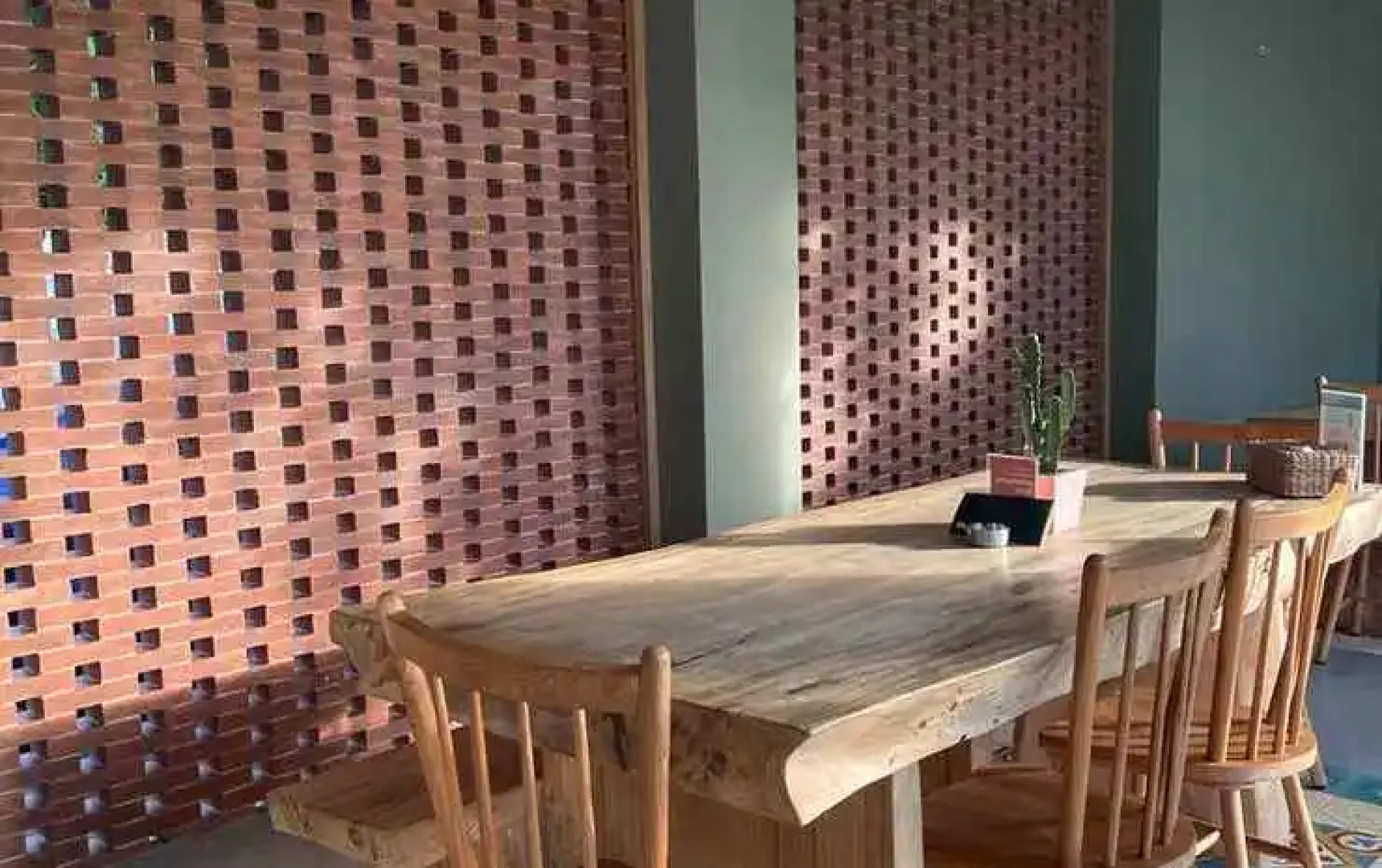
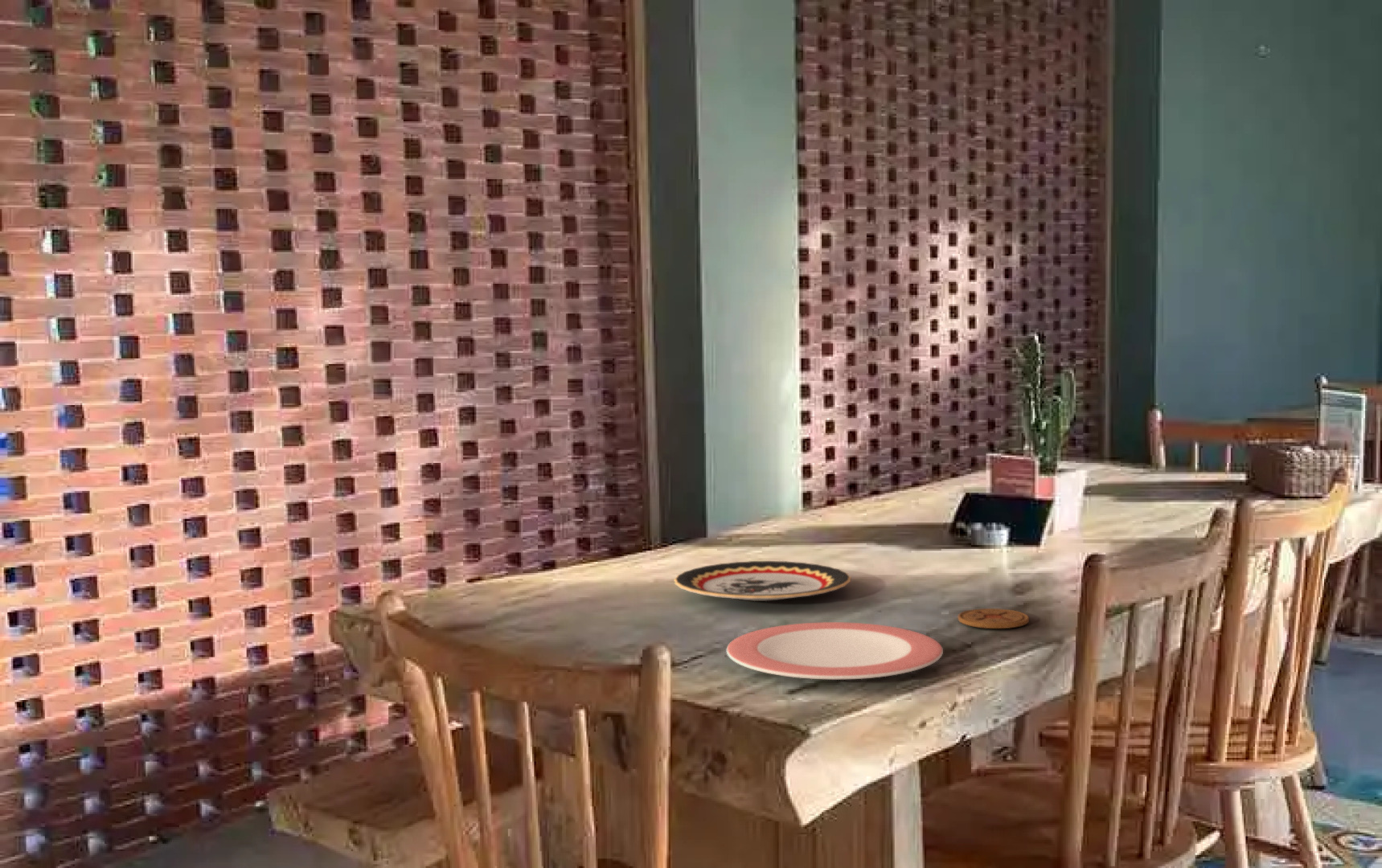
+ coaster (993, 618)
+ plate (834, 654)
+ plate (762, 584)
